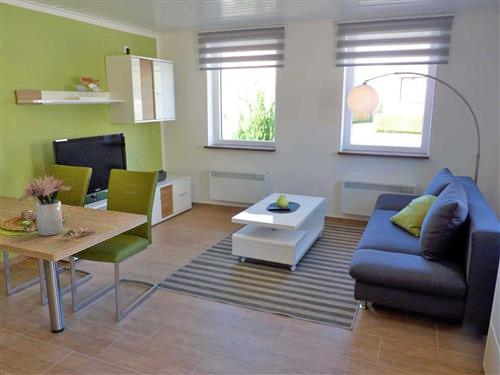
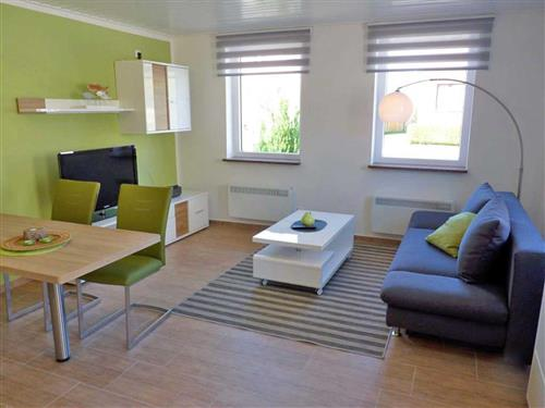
- bouquet (53, 202)
